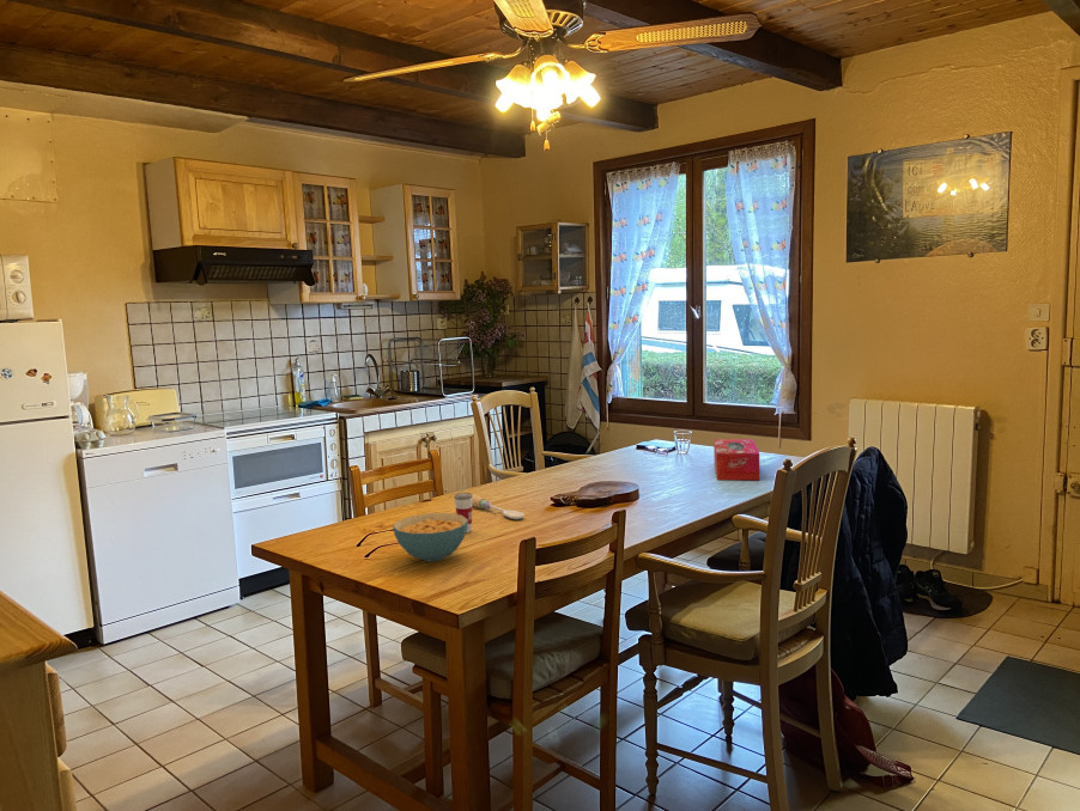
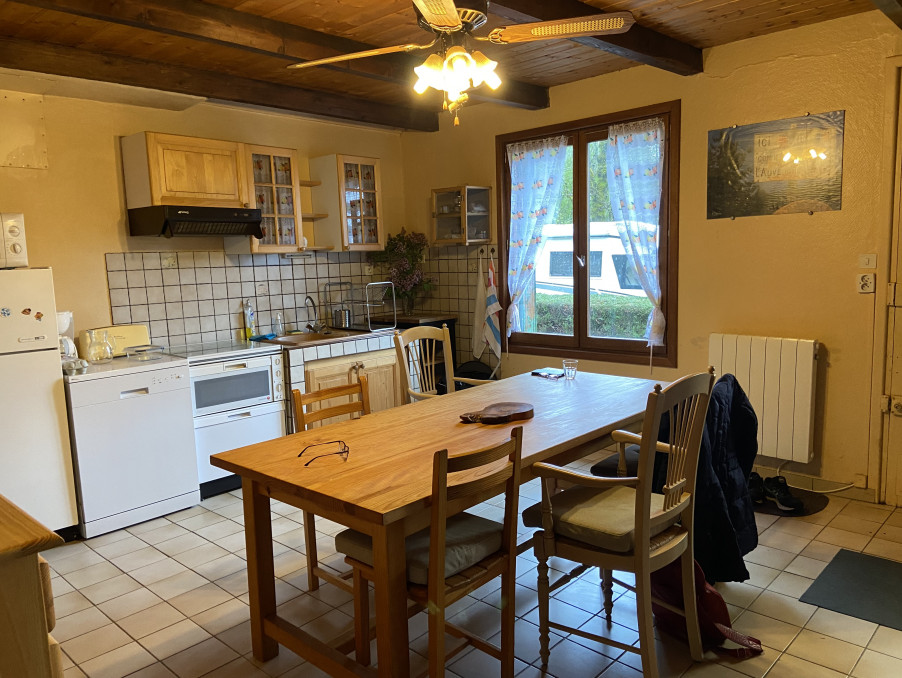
- cup (463, 506)
- spoon (495, 507)
- tissue box (735, 458)
- cereal bowl (431, 539)
